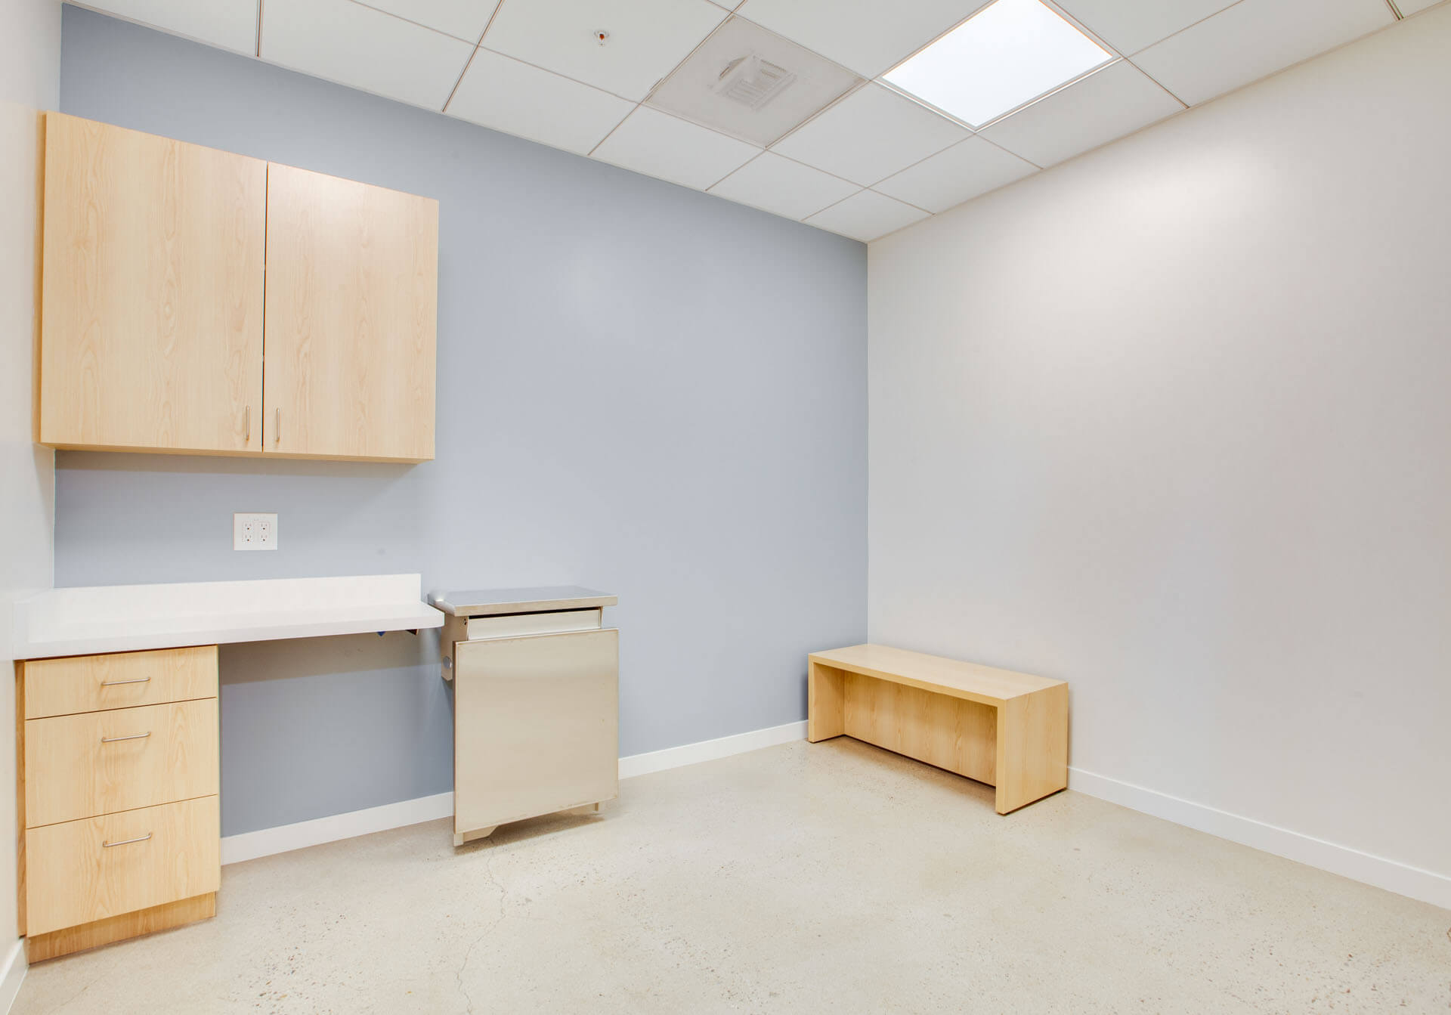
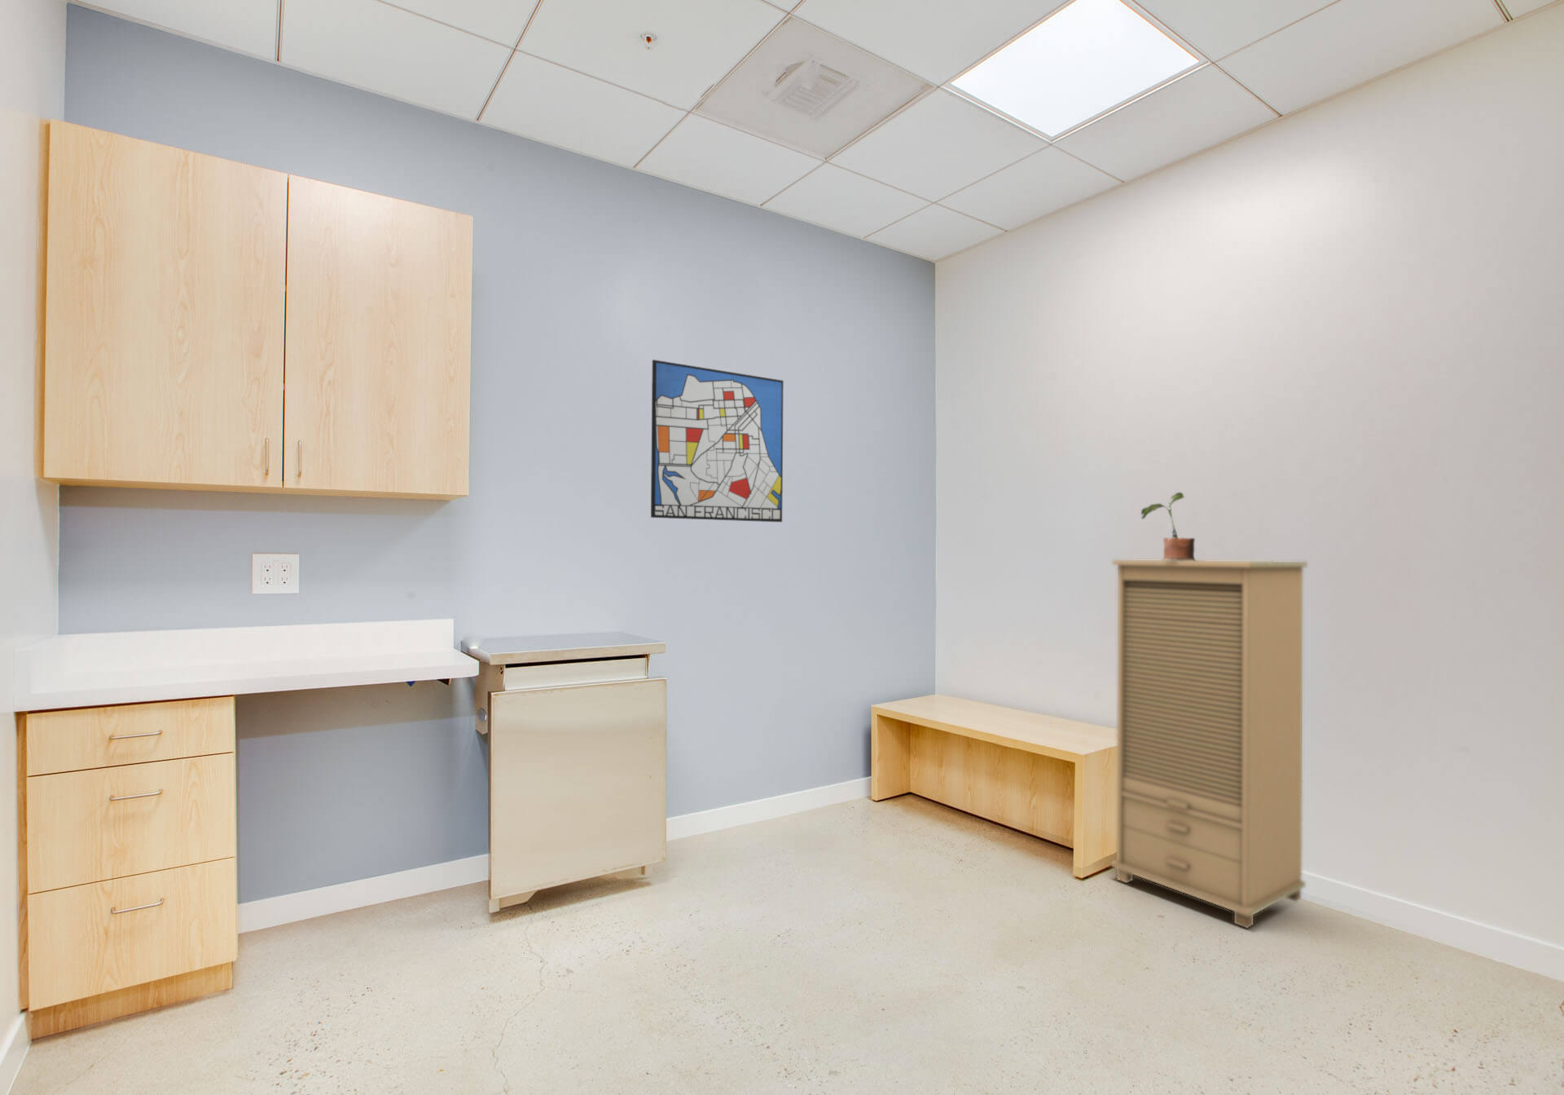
+ wall art (720, 445)
+ potted plant (1172, 526)
+ cabinet (1205, 724)
